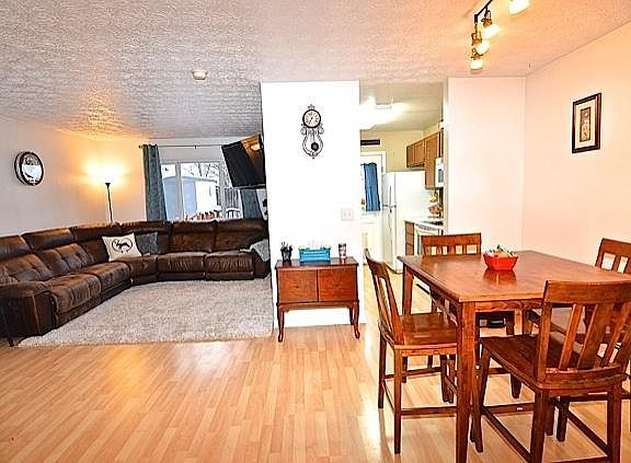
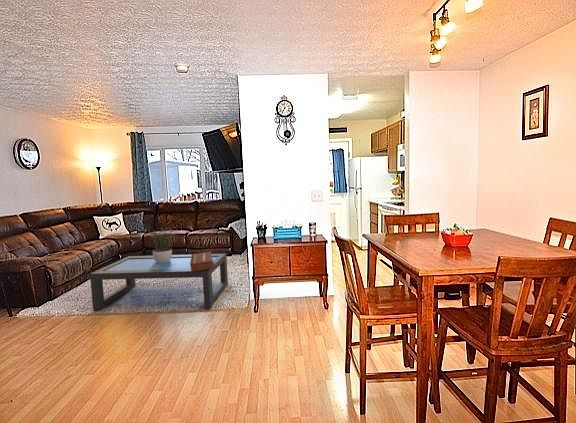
+ coffee table (165, 277)
+ decorative box (202, 260)
+ potted plant (162, 242)
